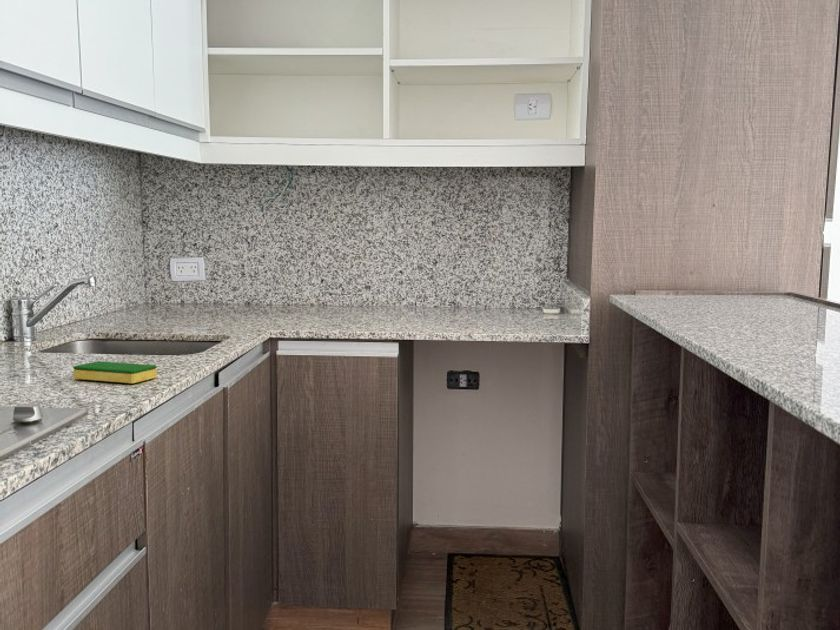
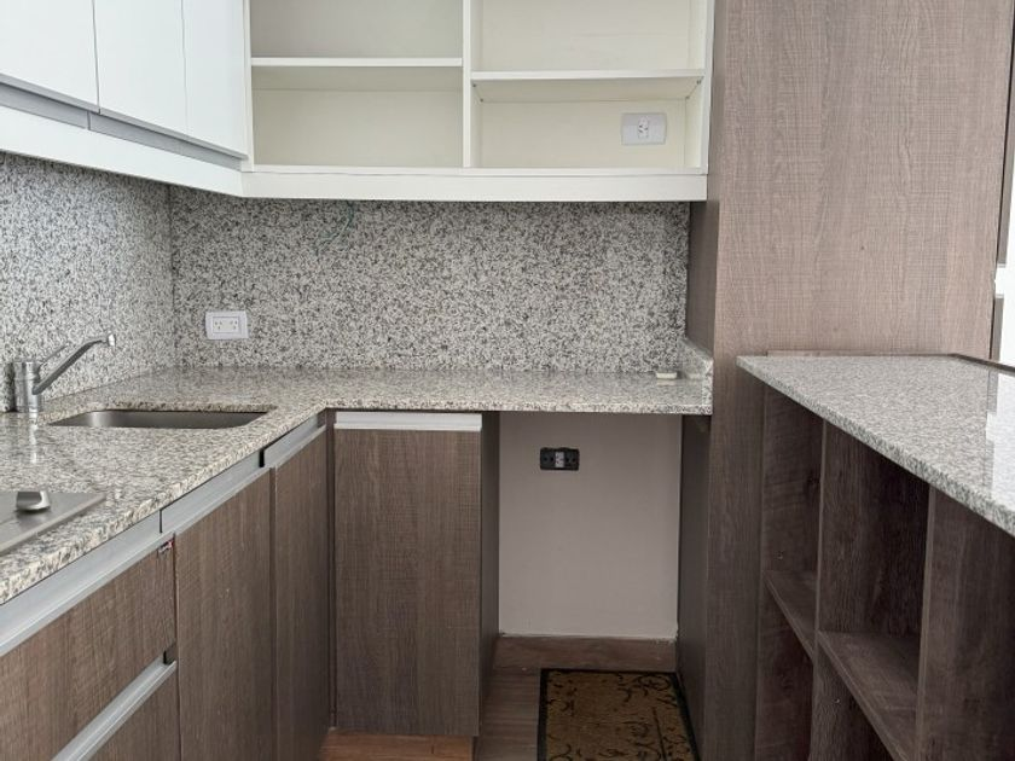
- dish sponge (115, 372)
